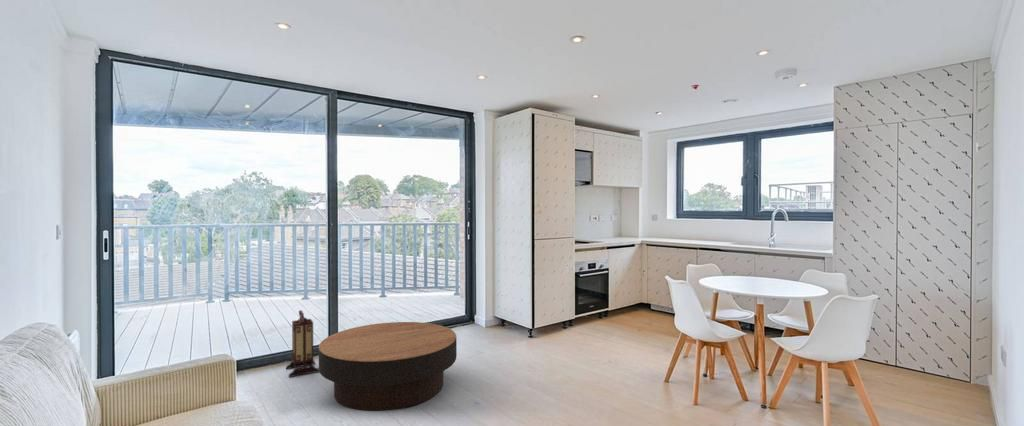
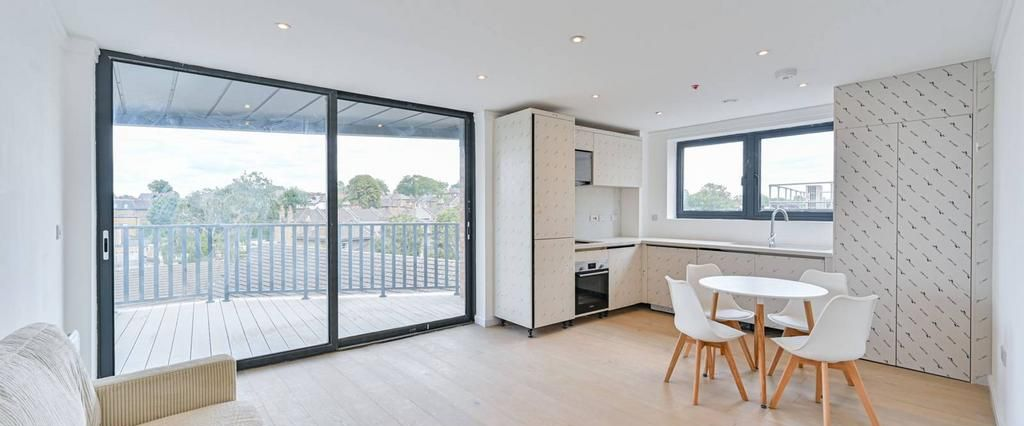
- coffee table (390, 363)
- lantern (302, 340)
